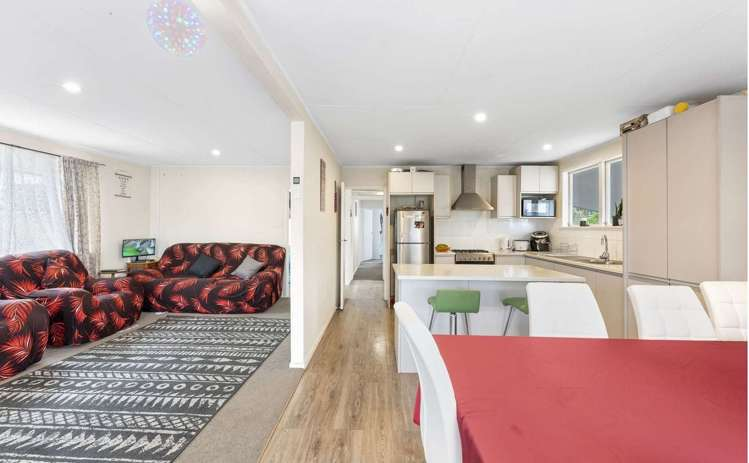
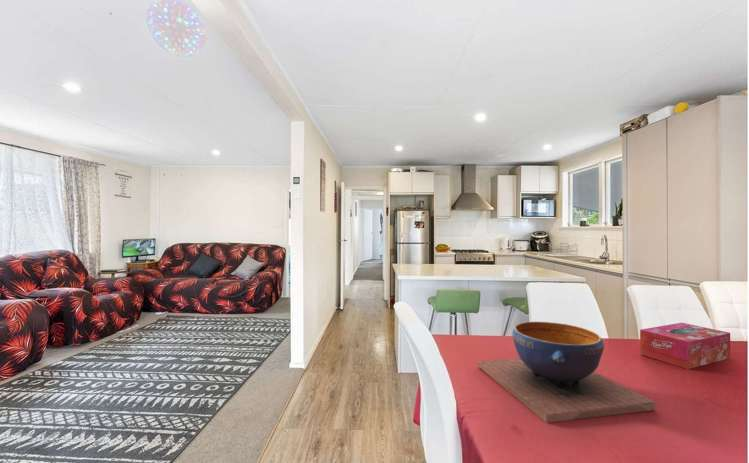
+ decorative bowl (554, 357)
+ tissue box (684, 343)
